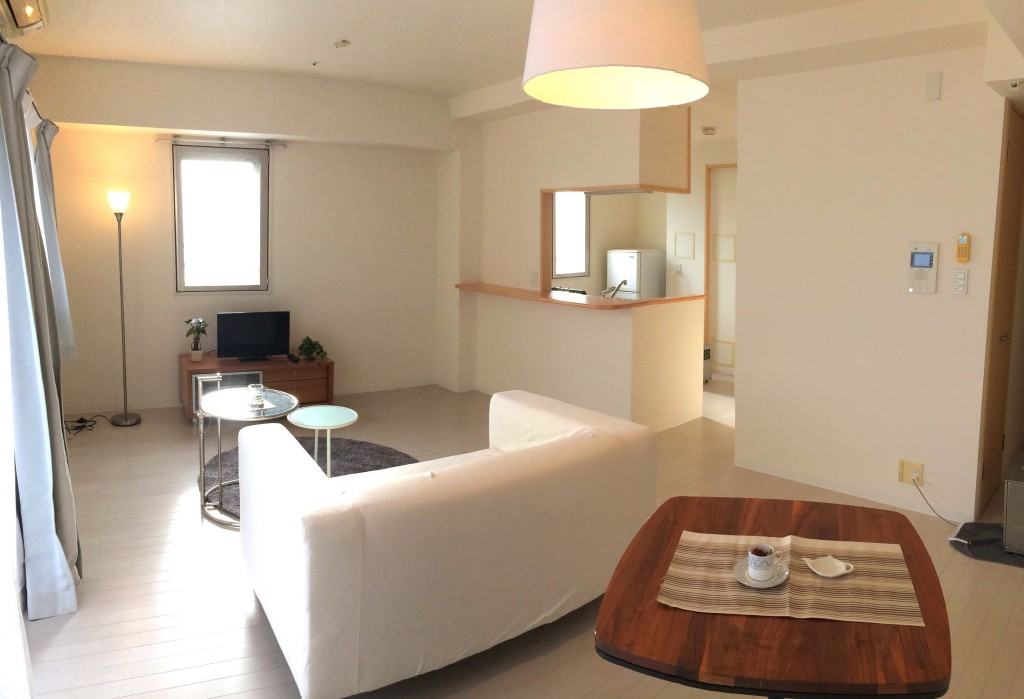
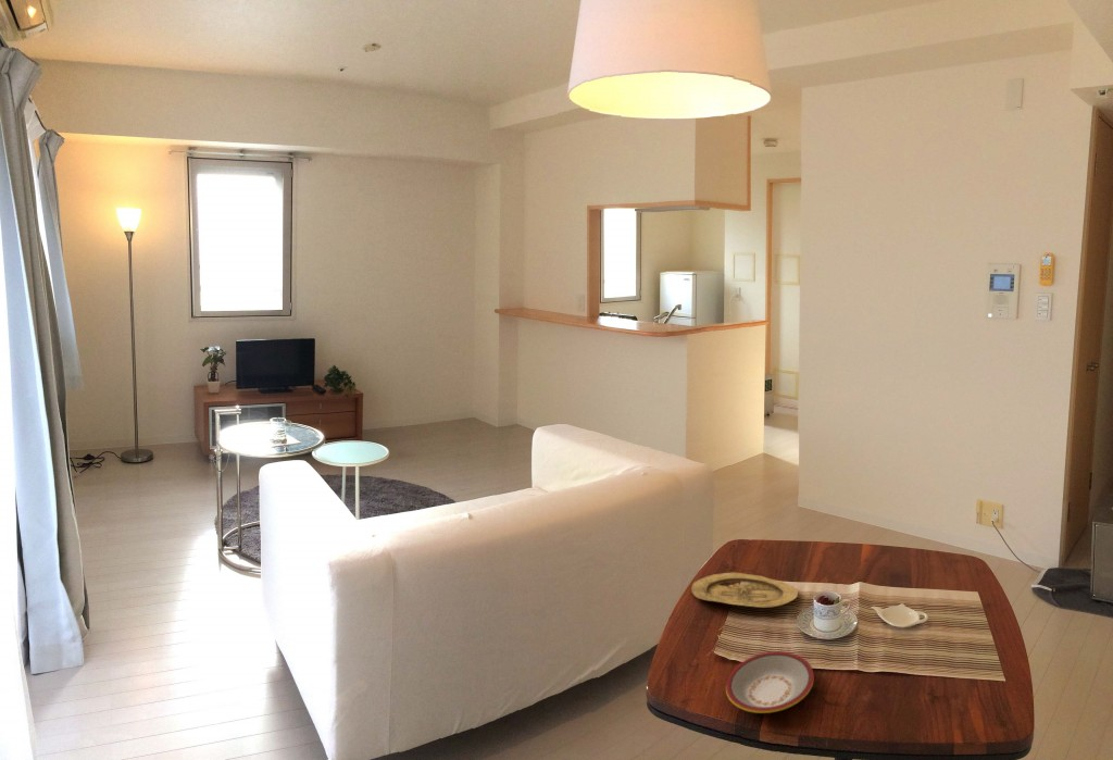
+ plate (743, 590)
+ plate (770, 685)
